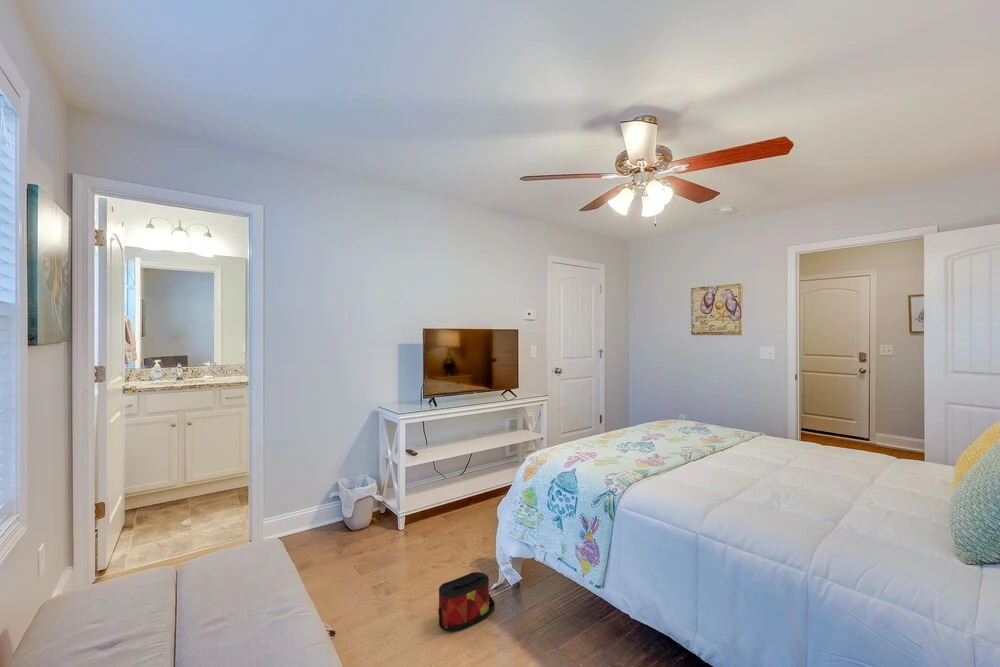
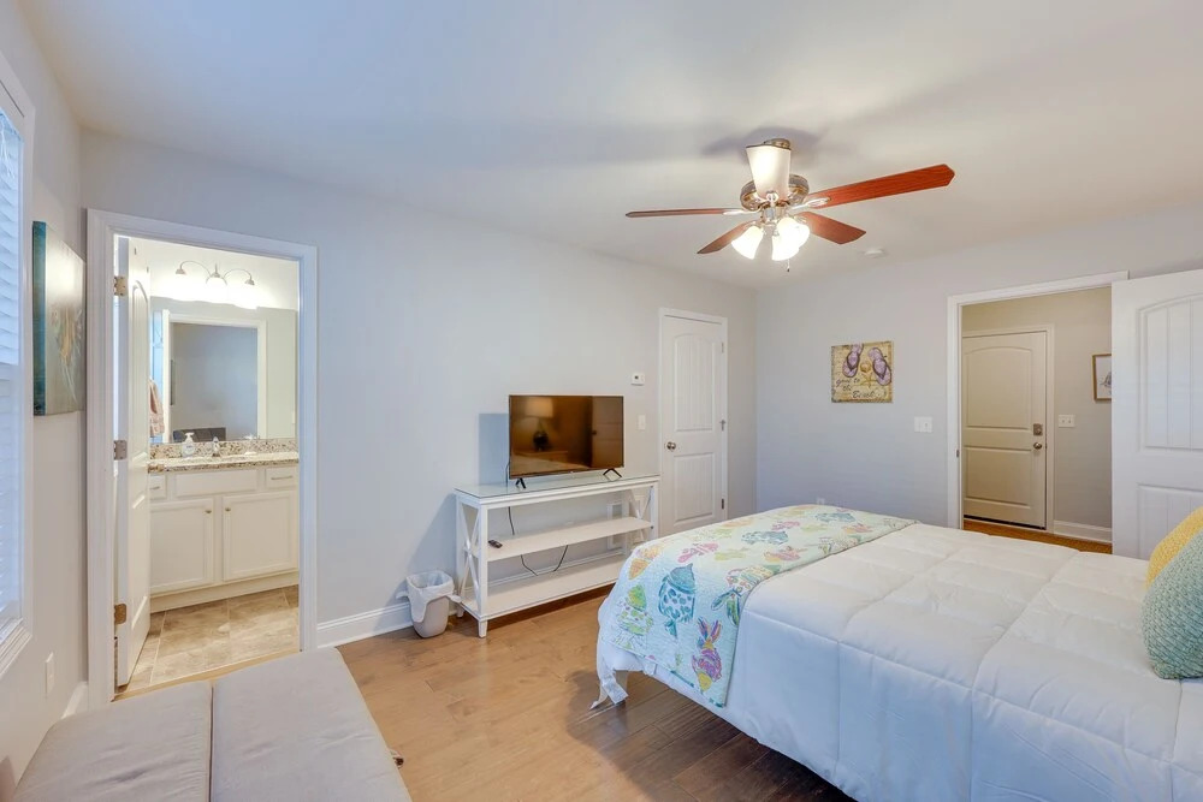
- bag (466, 598)
